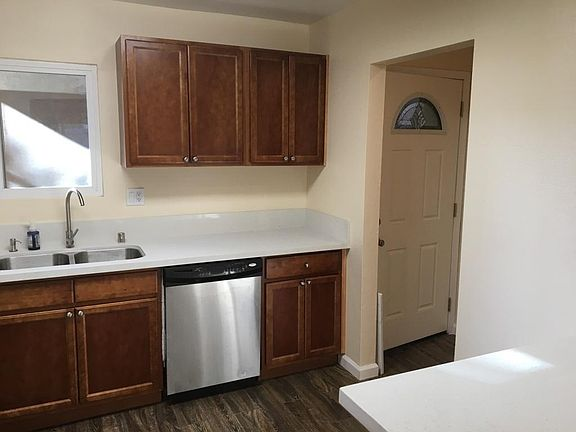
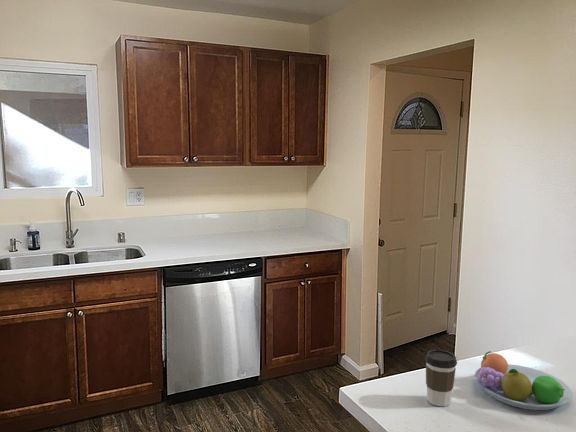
+ coffee cup (439, 378)
+ fruit bowl (523, 376)
